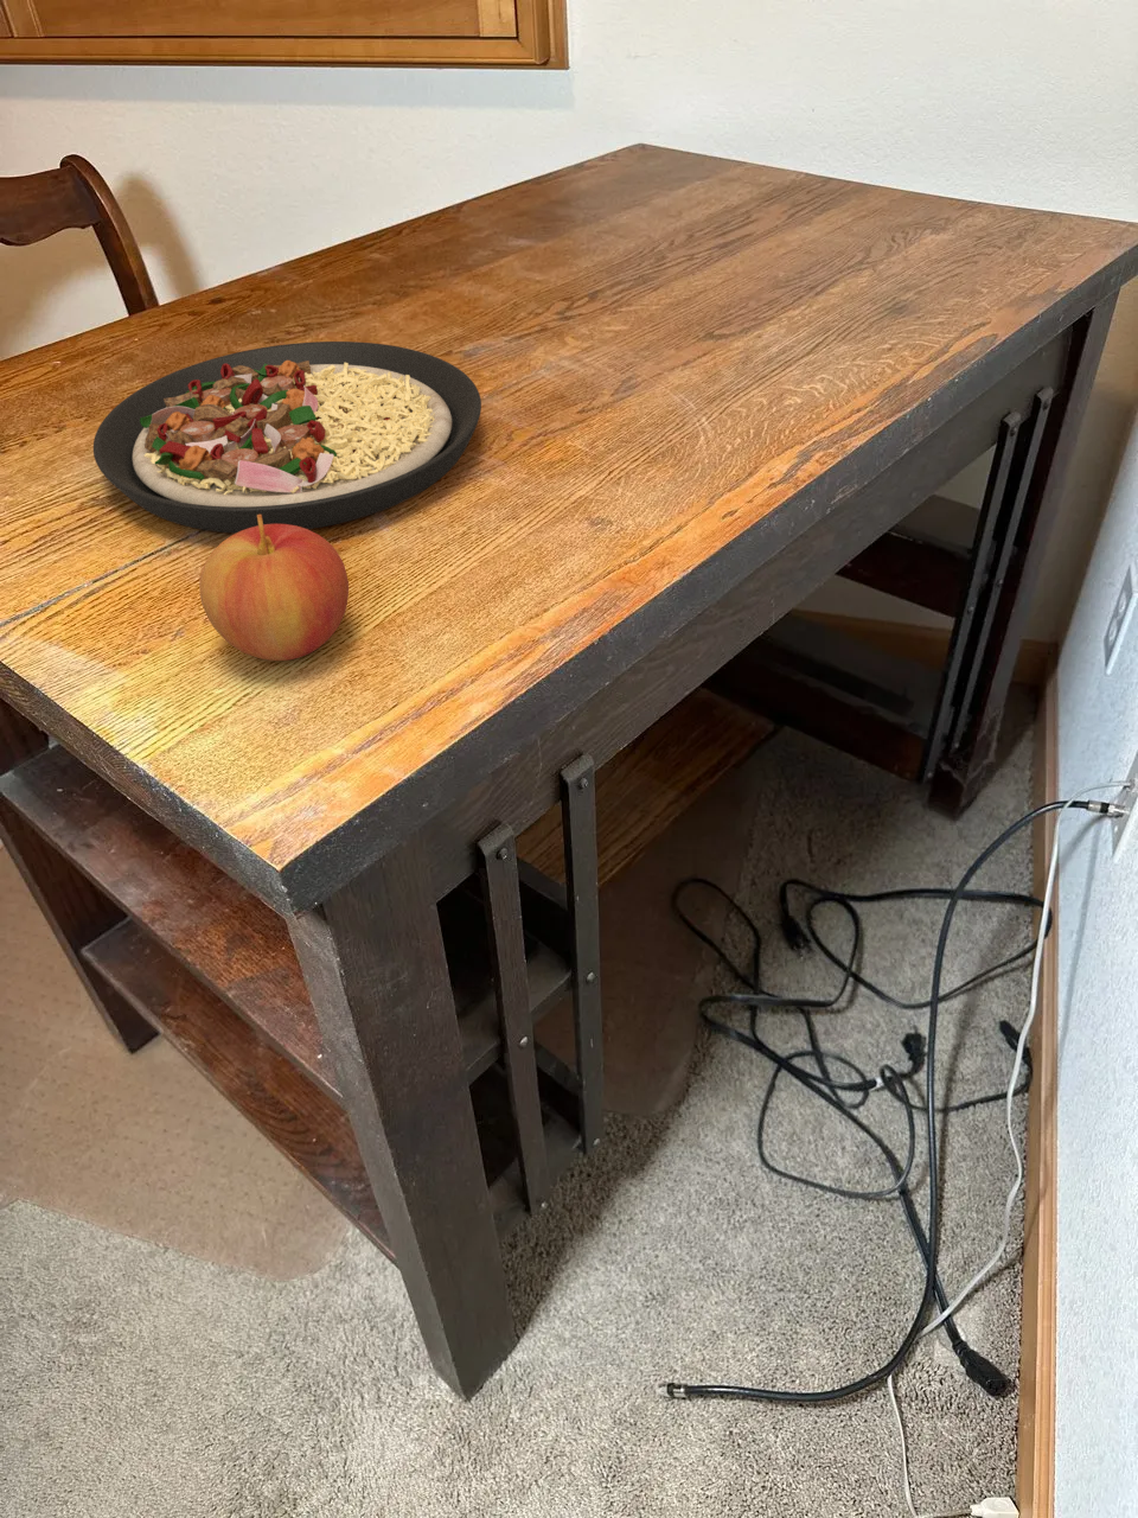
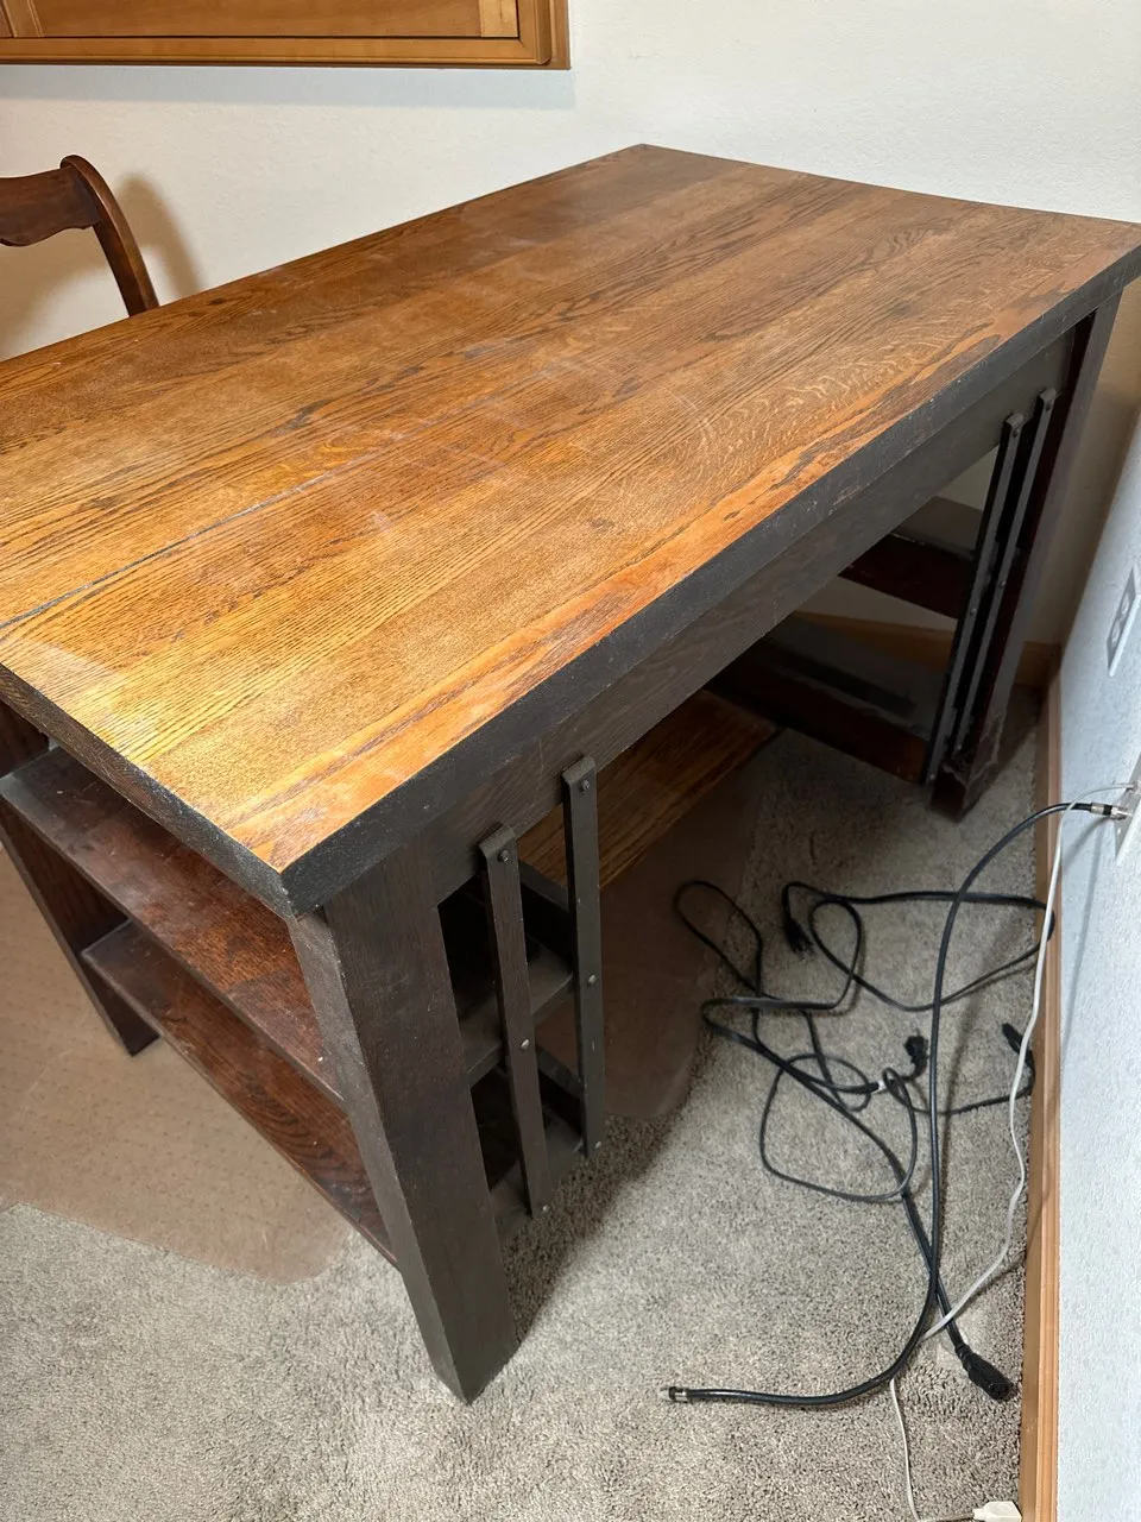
- apple (274, 583)
- plate (292, 422)
